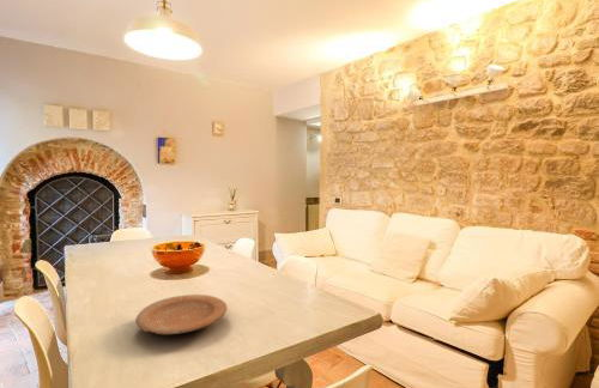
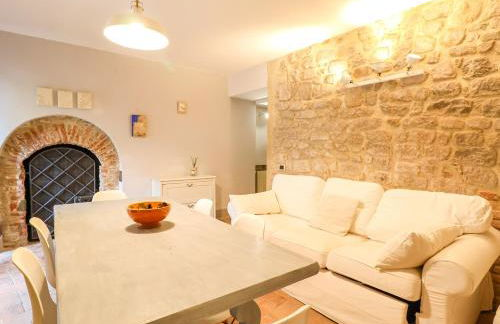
- plate (183, 316)
